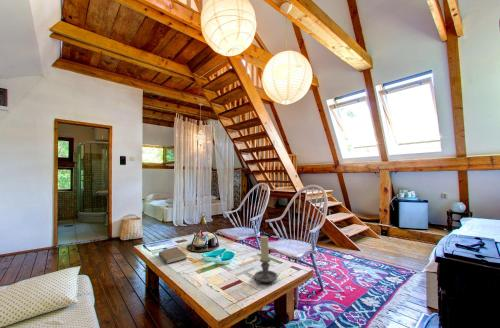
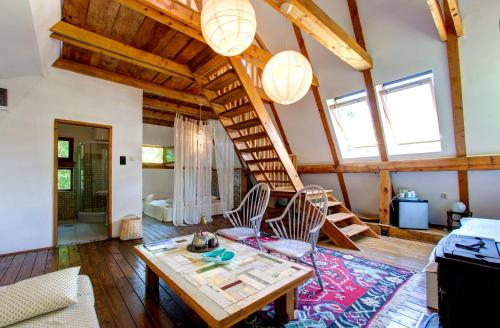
- book (172, 255)
- candle holder (263, 258)
